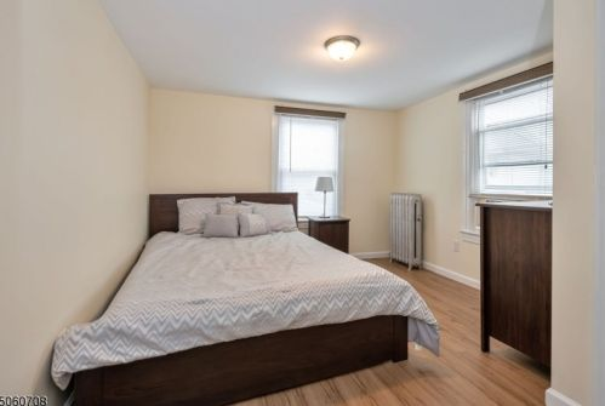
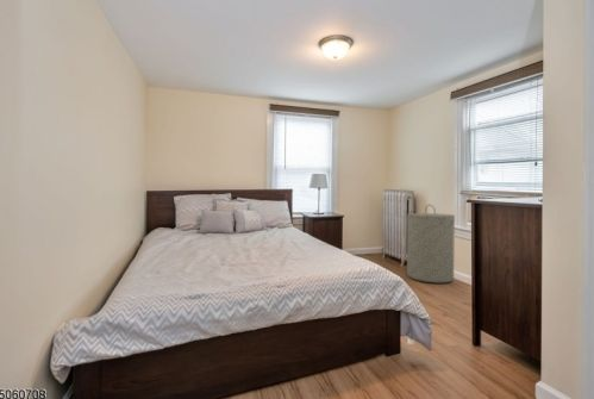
+ laundry hamper (430, 241)
